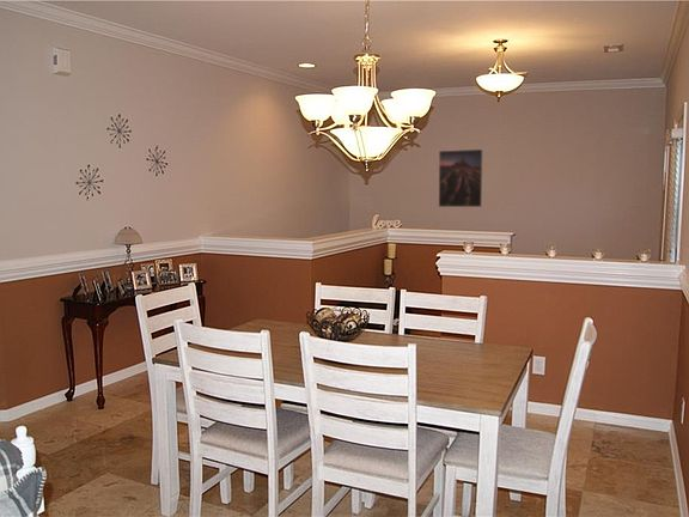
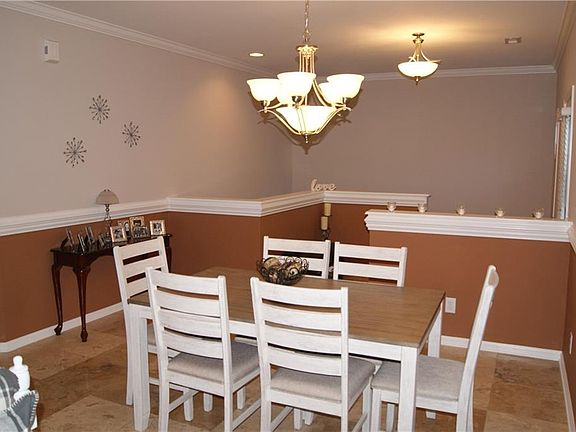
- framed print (459, 178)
